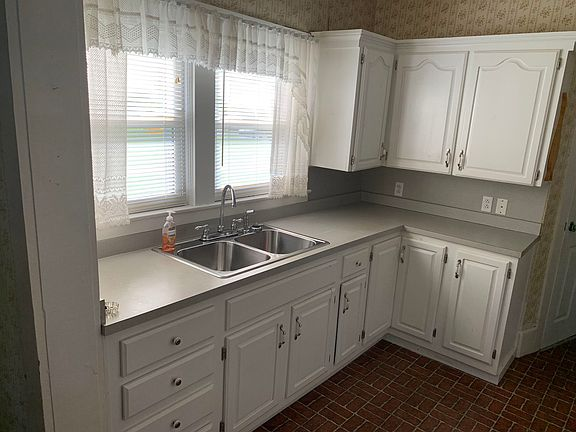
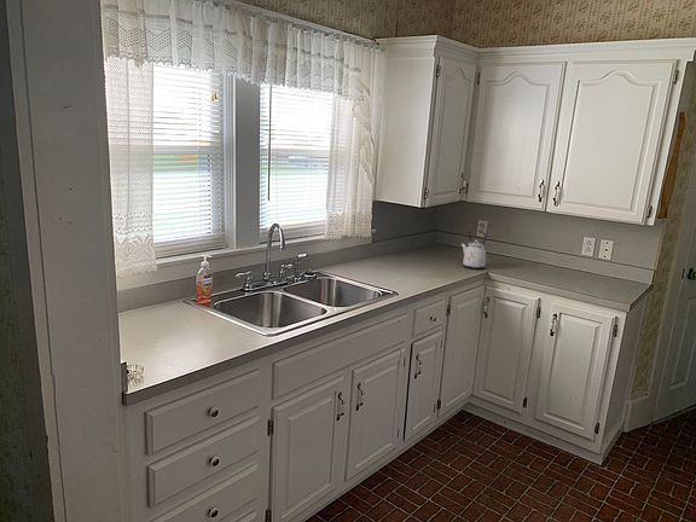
+ kettle (472, 248)
